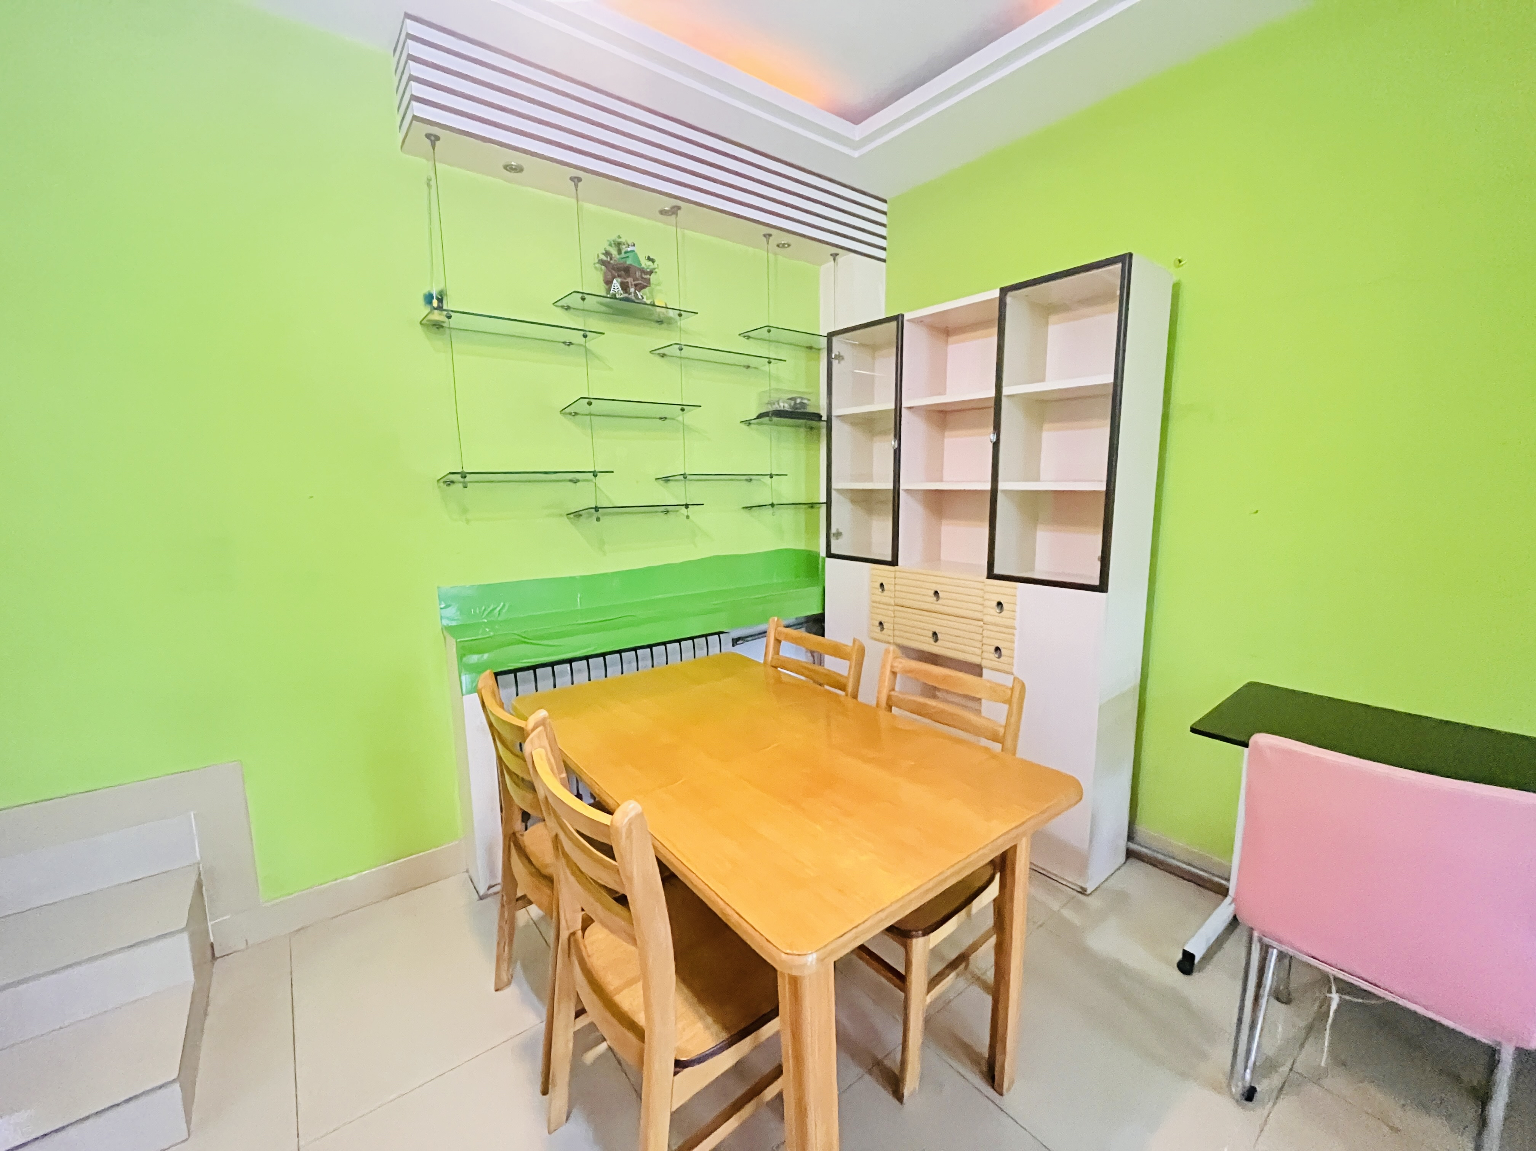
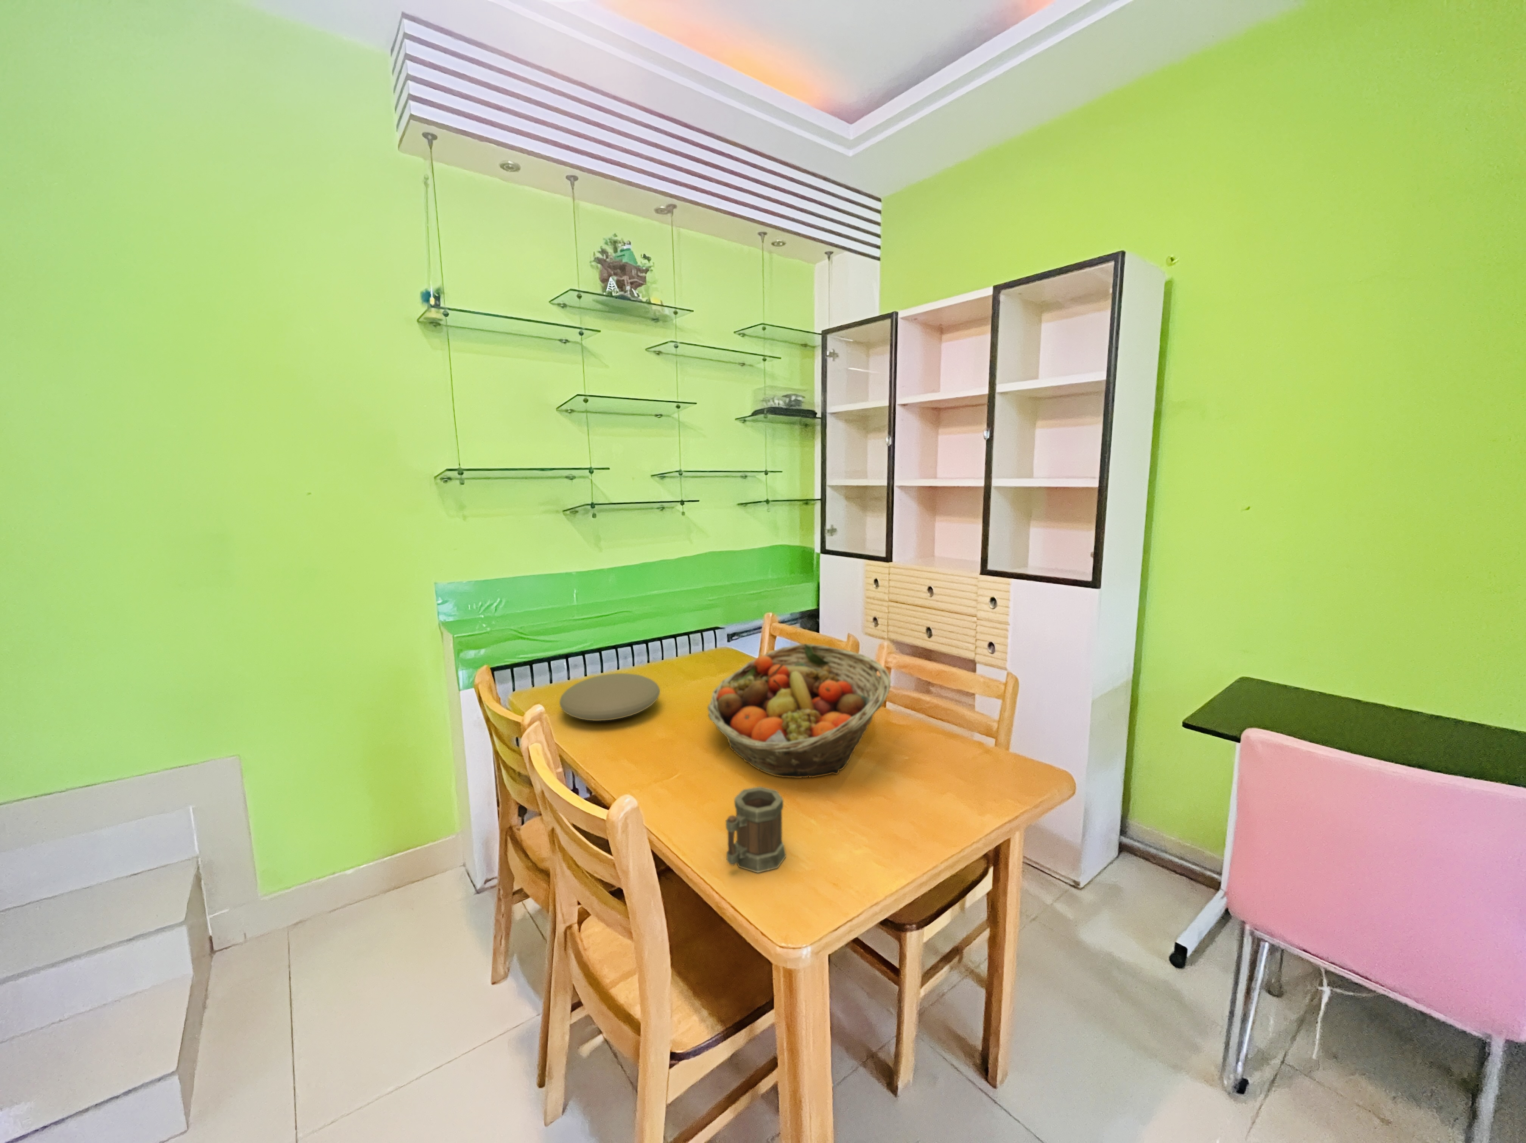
+ mug (753, 830)
+ fruit basket (795, 705)
+ plate (610, 695)
